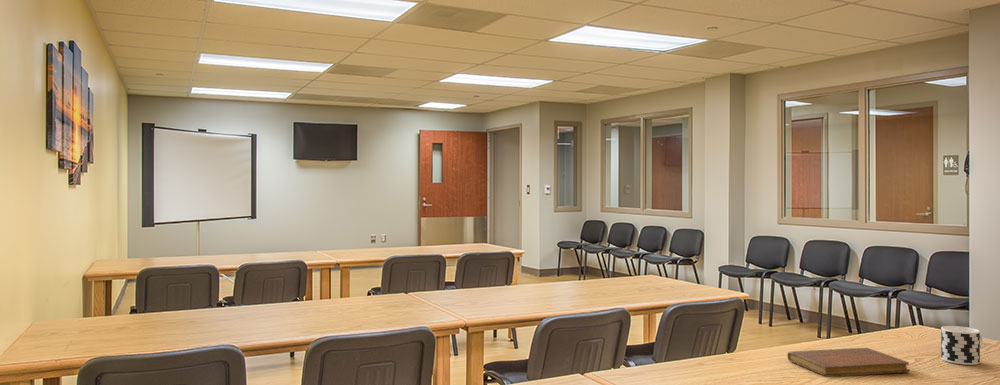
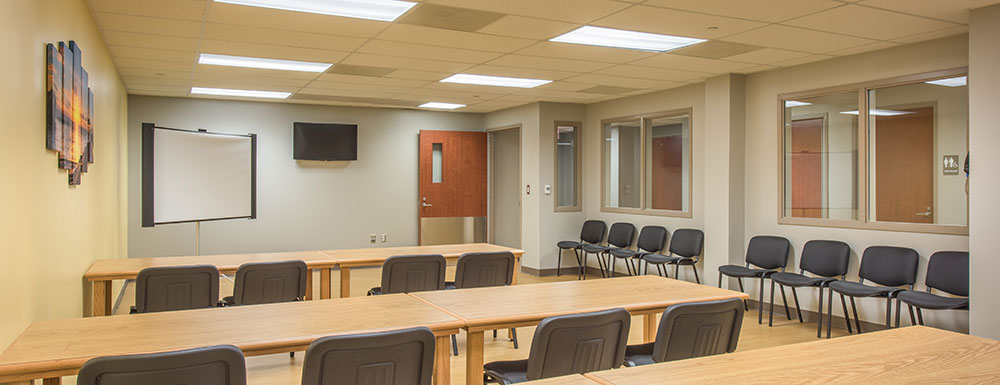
- cup (964, 344)
- notebook (846, 361)
